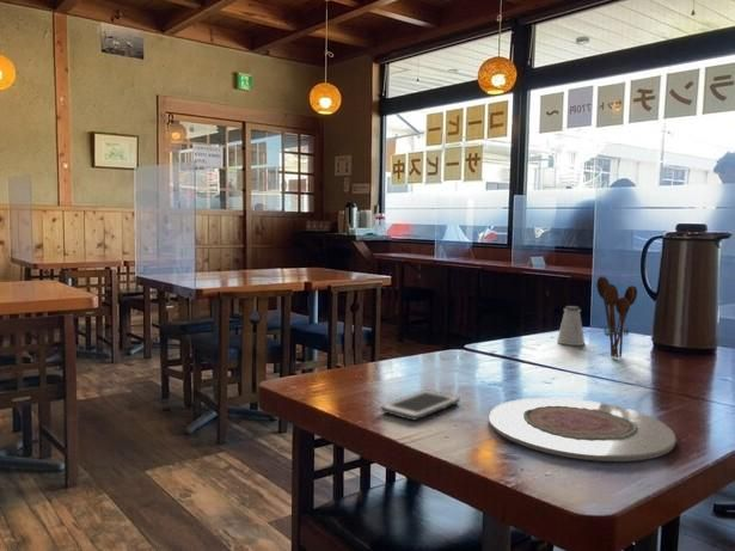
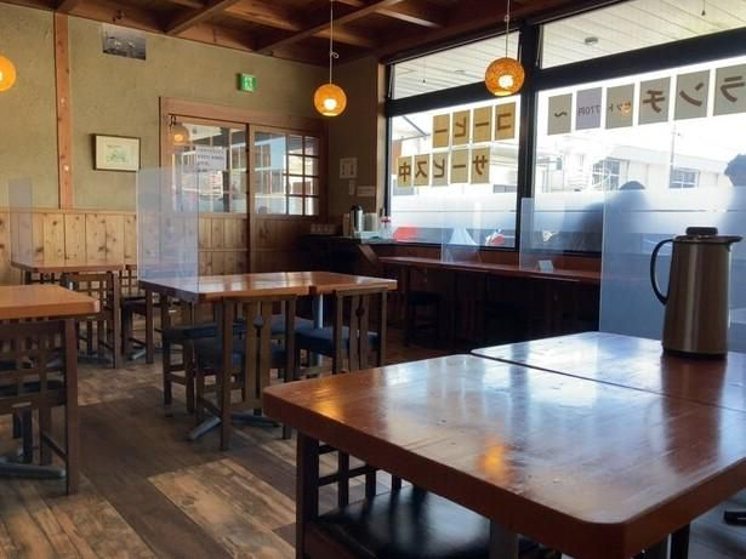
- utensil holder (614, 317)
- saltshaker (571, 324)
- cell phone (421, 404)
- plate (577, 423)
